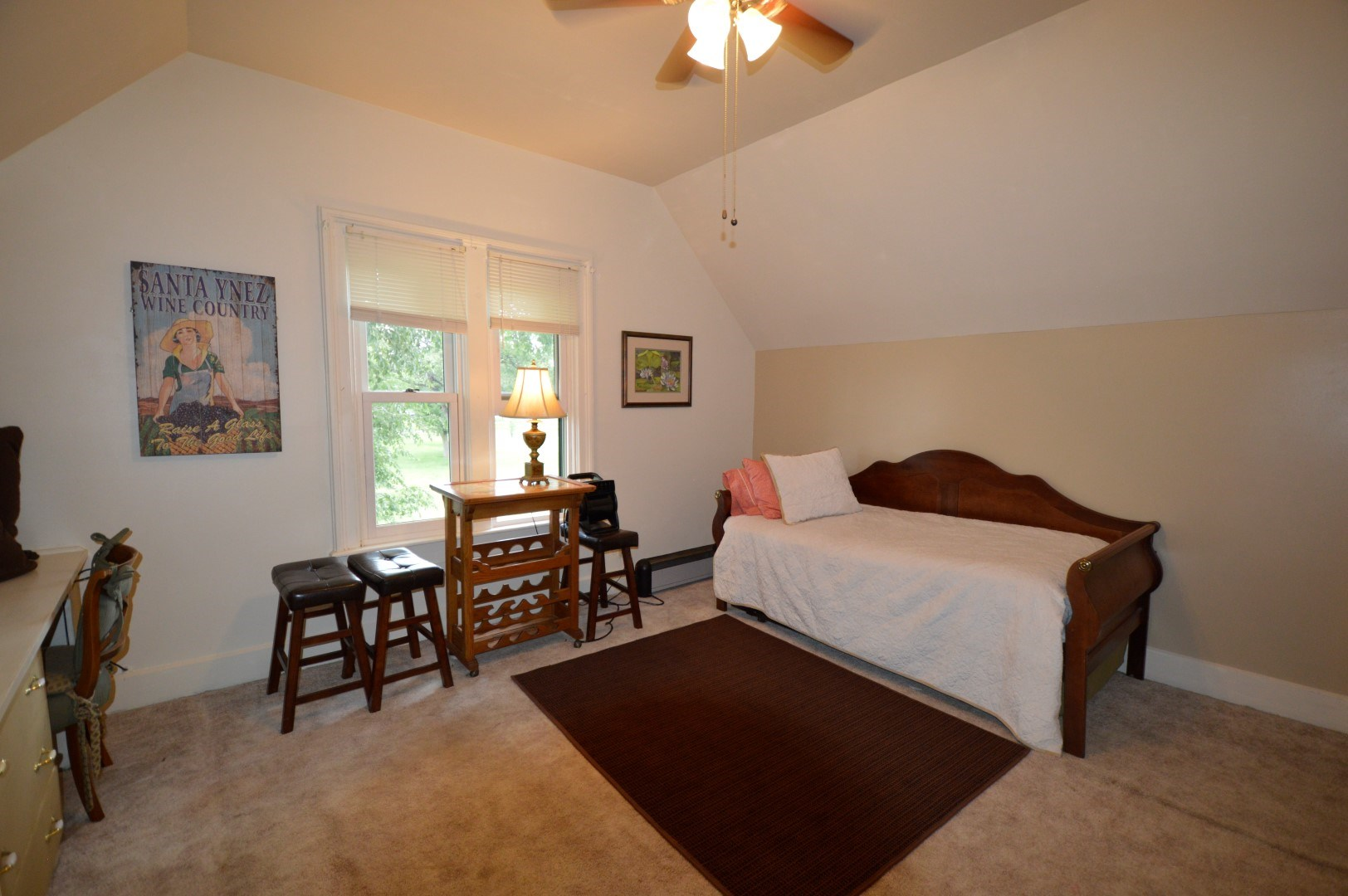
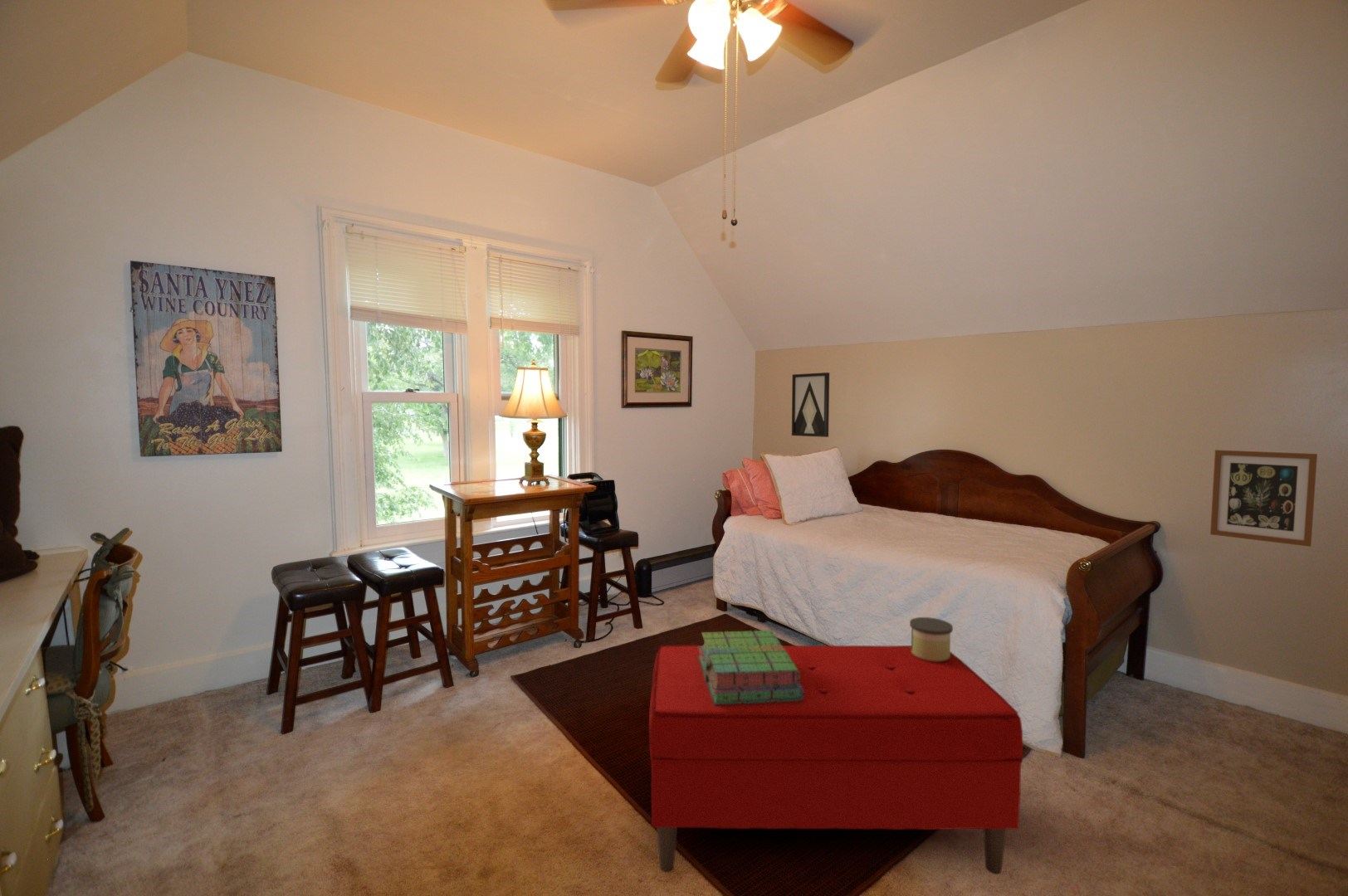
+ stack of books (746, 662)
+ wall art (1261, 496)
+ bench (815, 748)
+ wall art (809, 405)
+ candle (930, 639)
